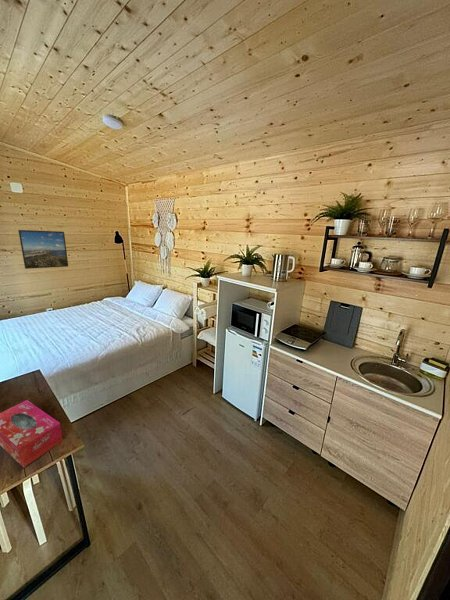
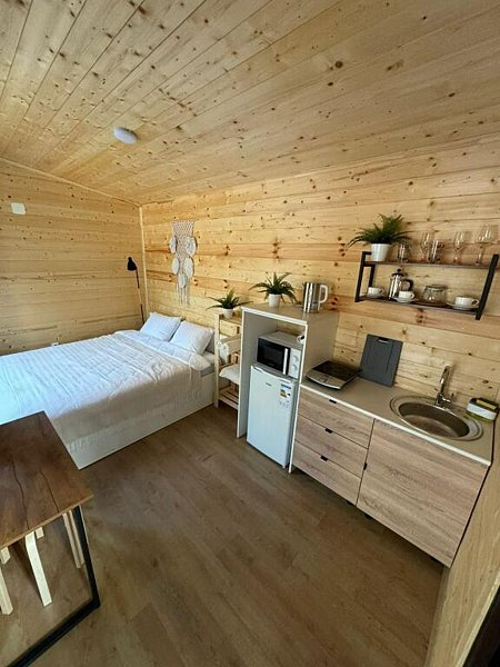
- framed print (45, 249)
- tissue box (25, 430)
